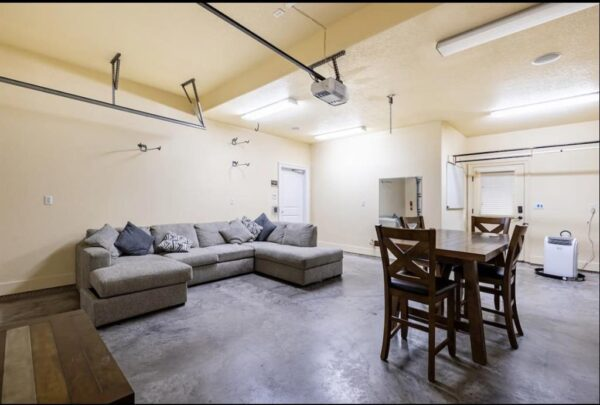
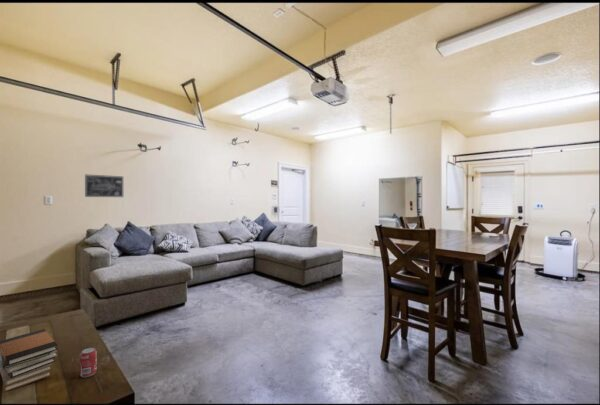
+ book stack (26, 357)
+ beverage can (88, 362)
+ wall art (104, 186)
